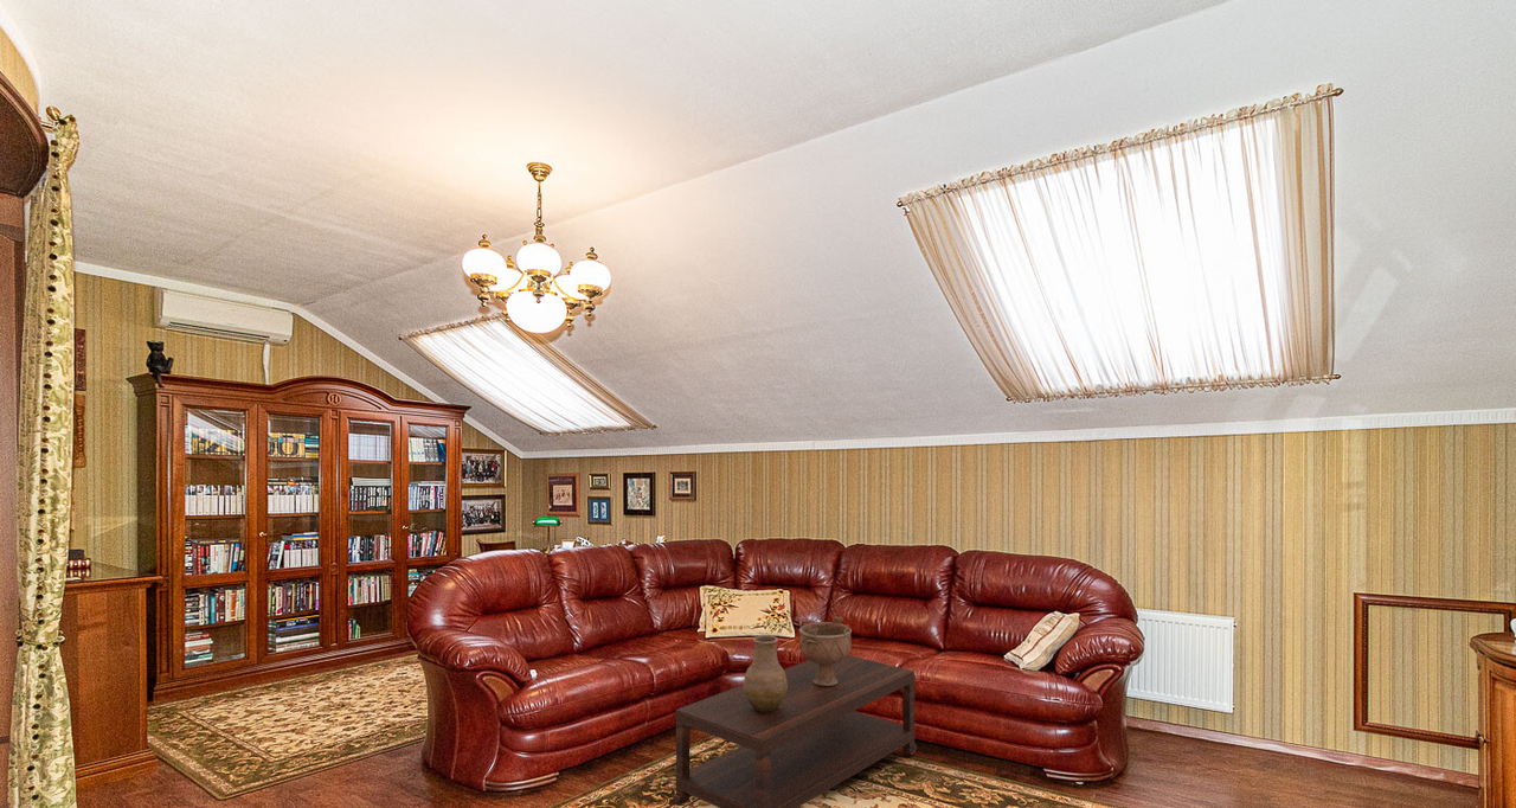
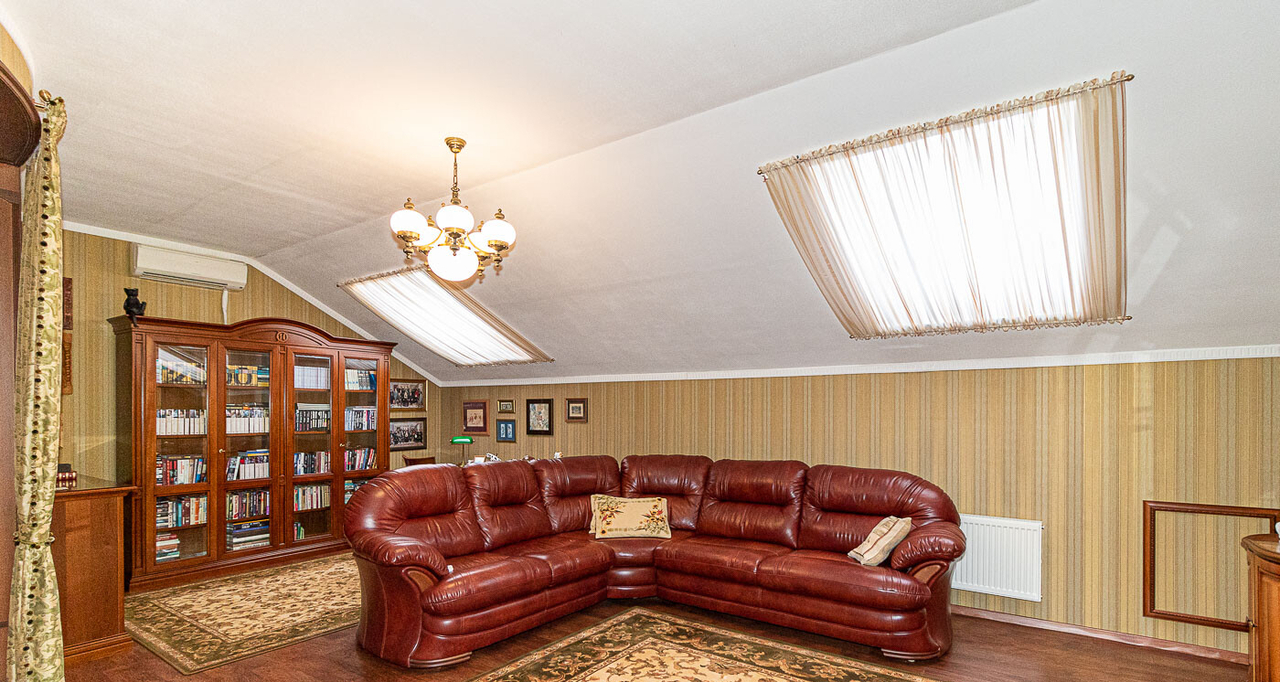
- decorative bowl (824, 650)
- coffee table (803, 732)
- vase (765, 673)
